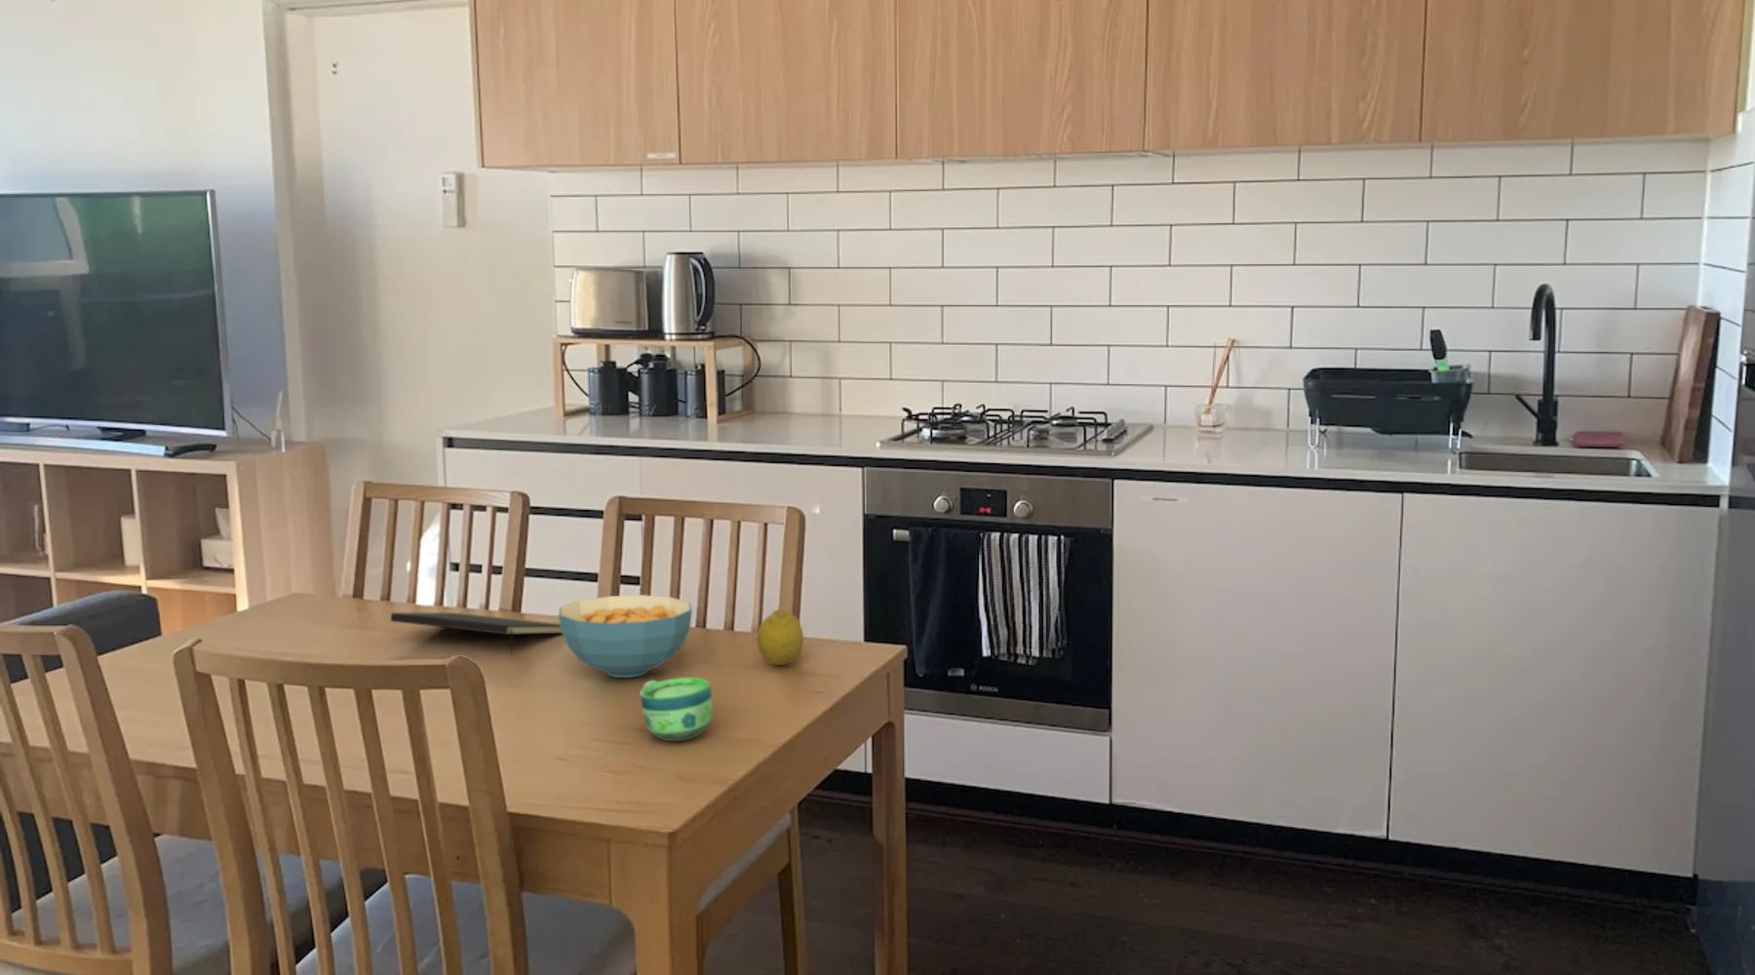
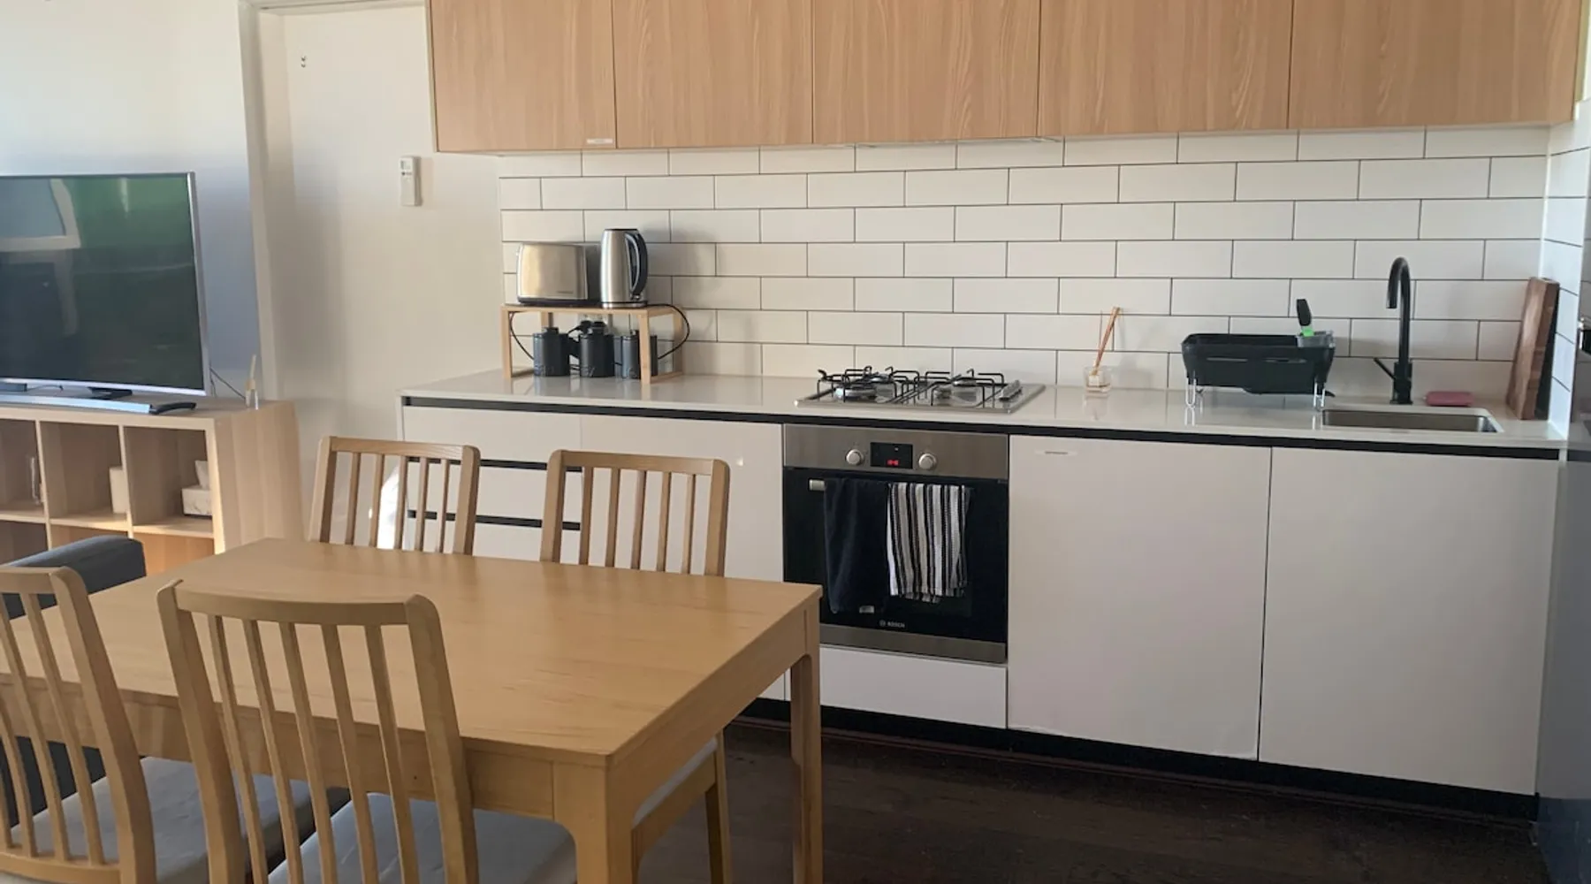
- cup (667, 708)
- cereal bowl (625, 640)
- notepad (480, 623)
- fruit (780, 635)
